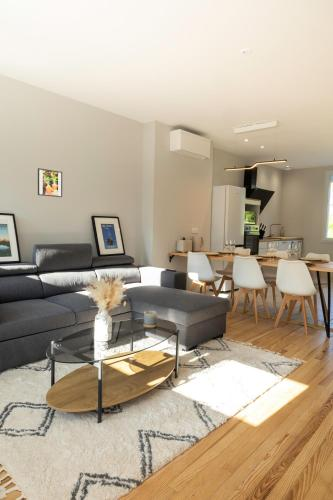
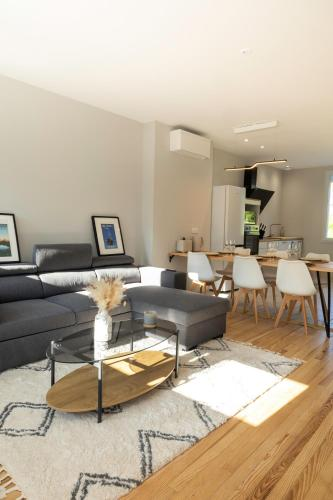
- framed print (50, 183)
